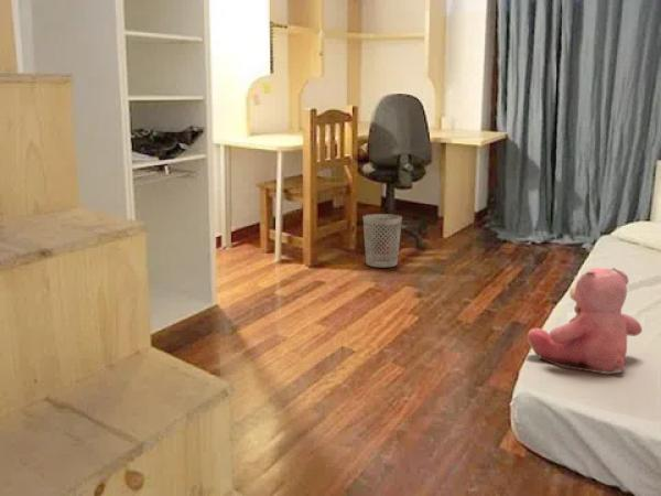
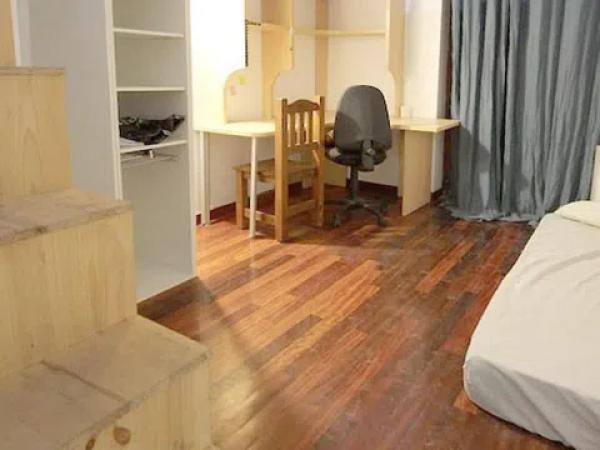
- teddy bear (585, 312)
- wastebasket (382, 240)
